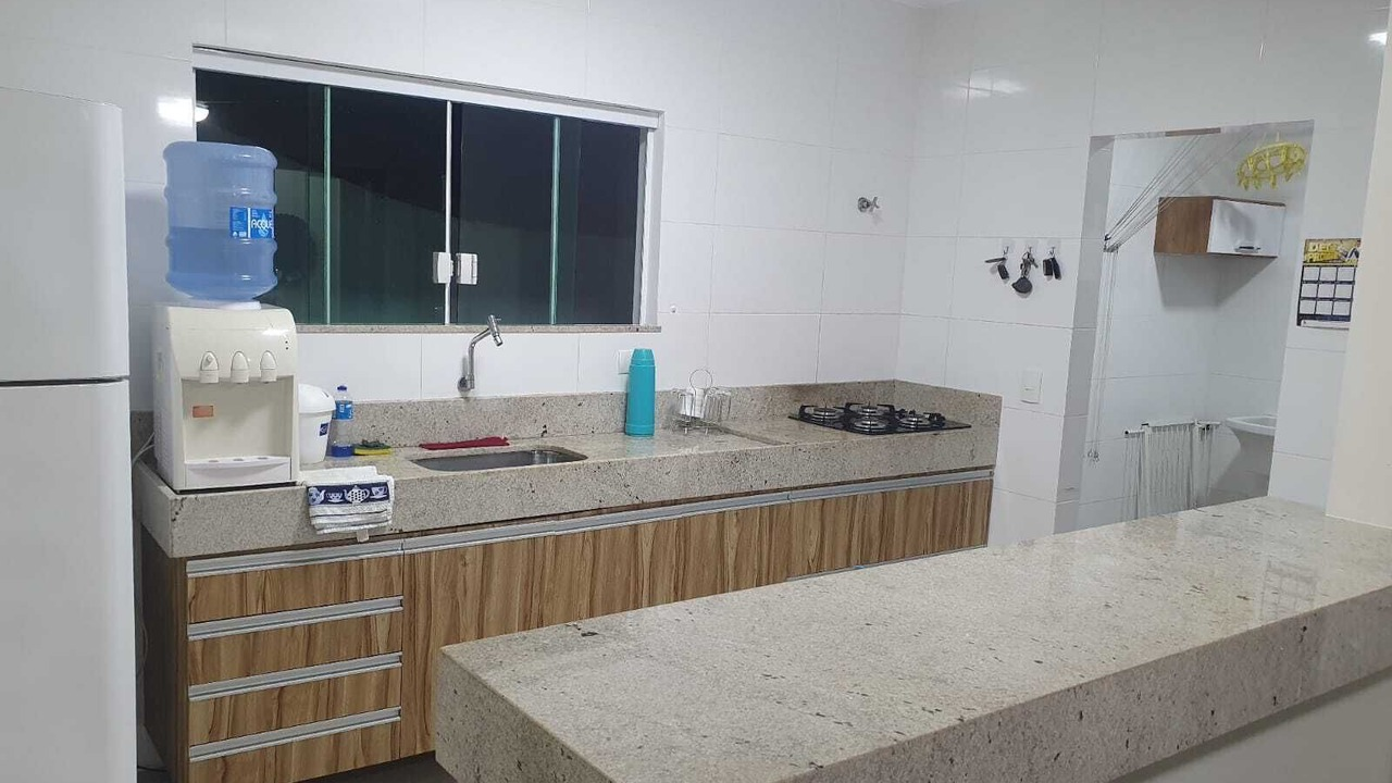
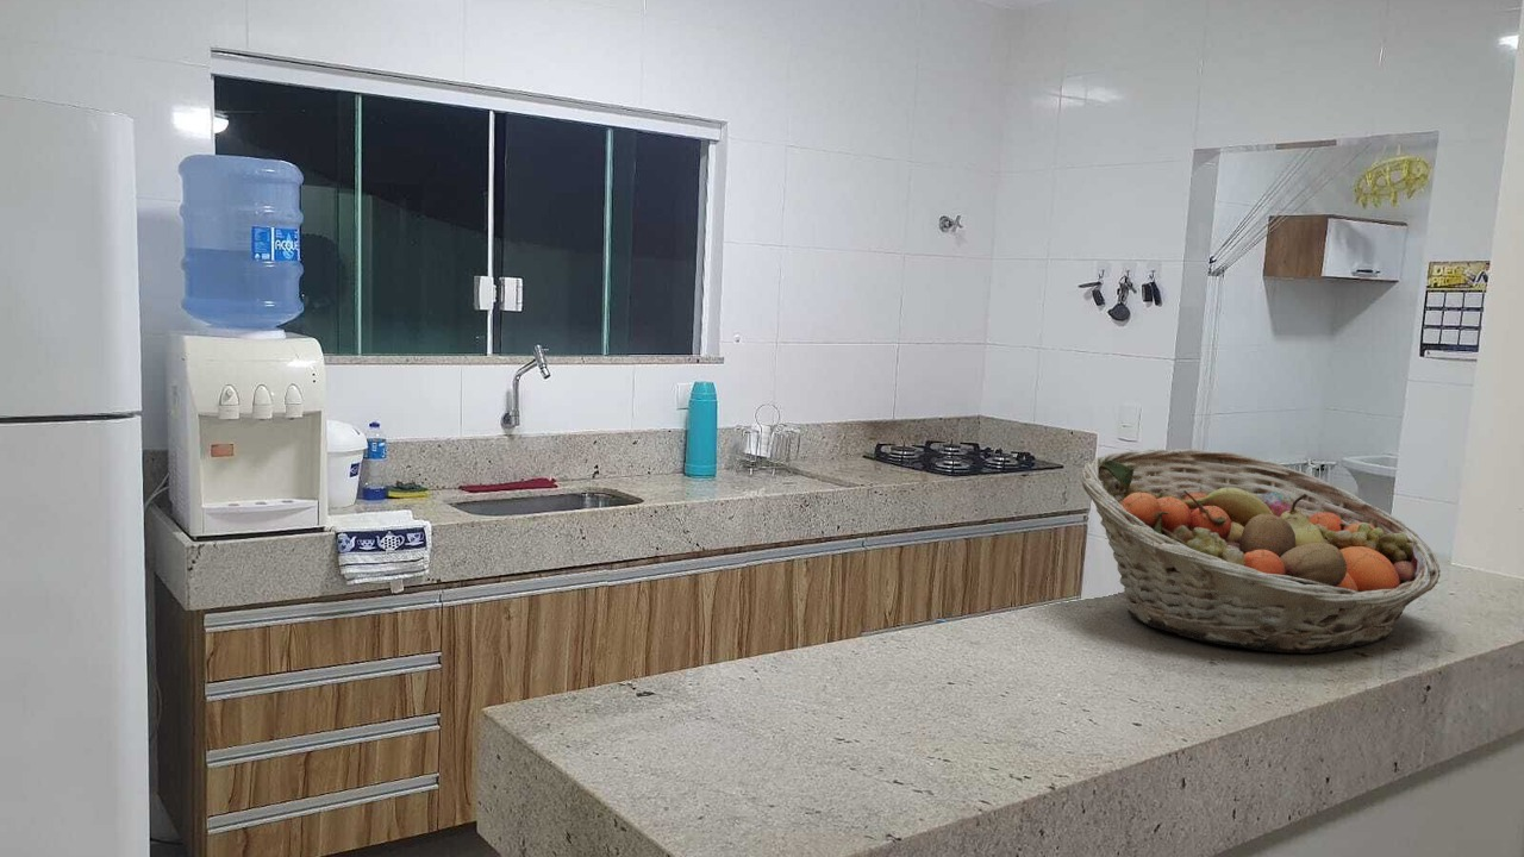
+ fruit basket (1251, 542)
